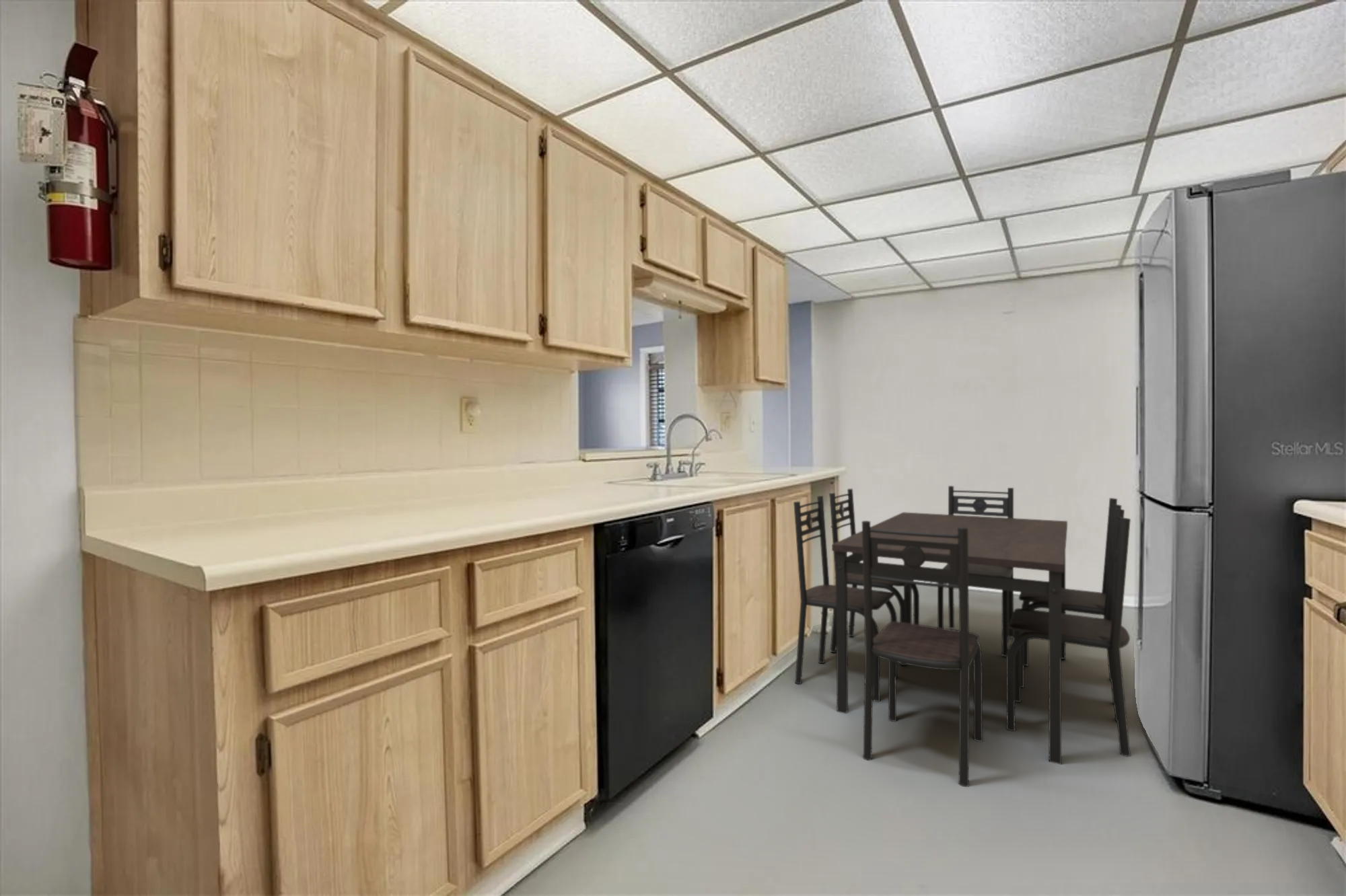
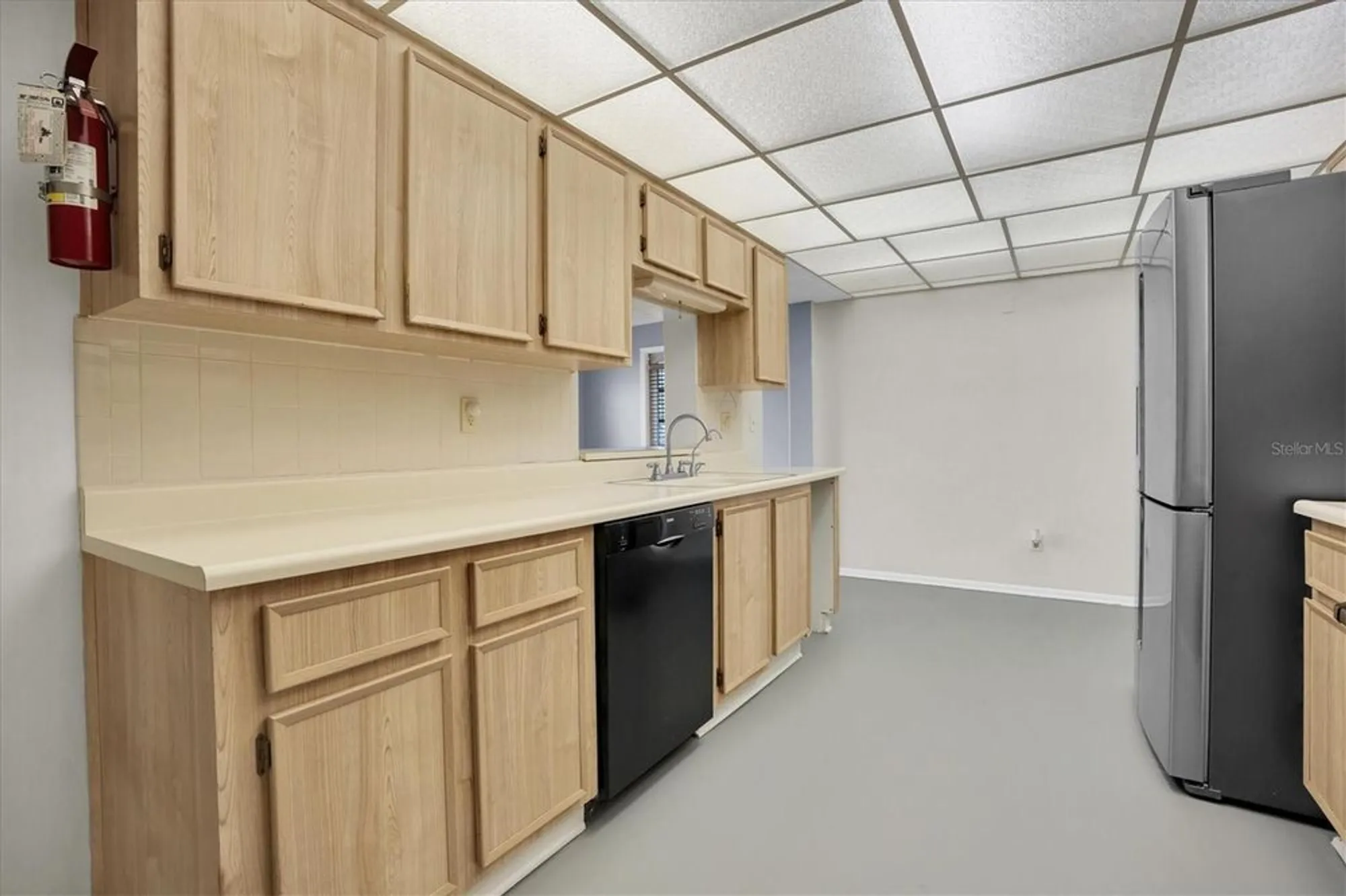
- dining set (953, 592)
